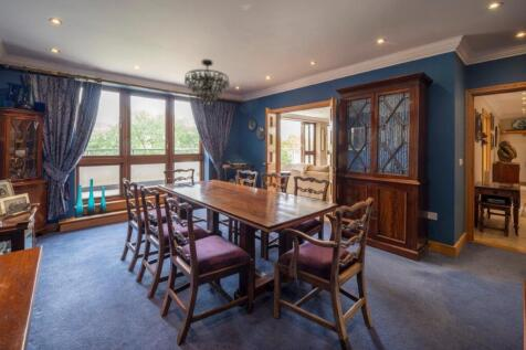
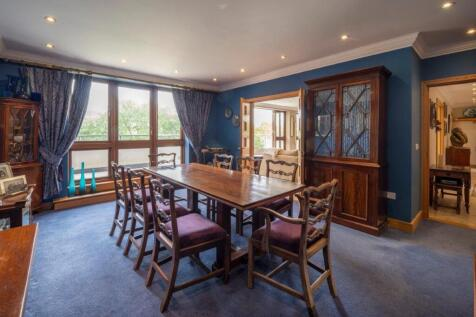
- chandelier (207, 82)
